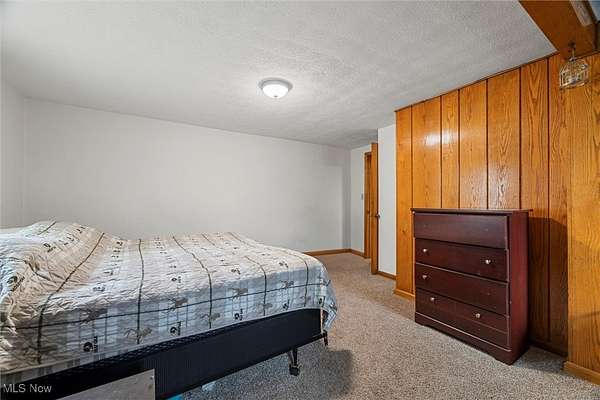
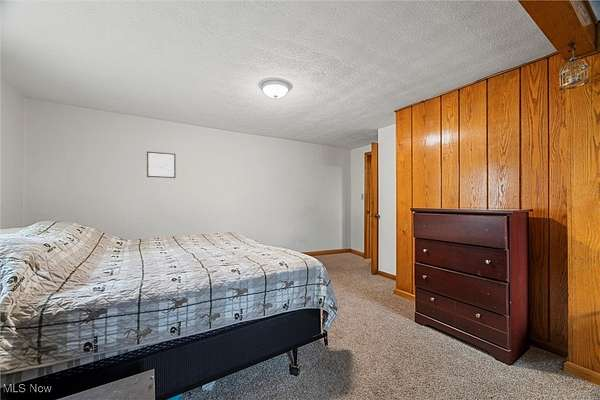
+ wall art (161, 165)
